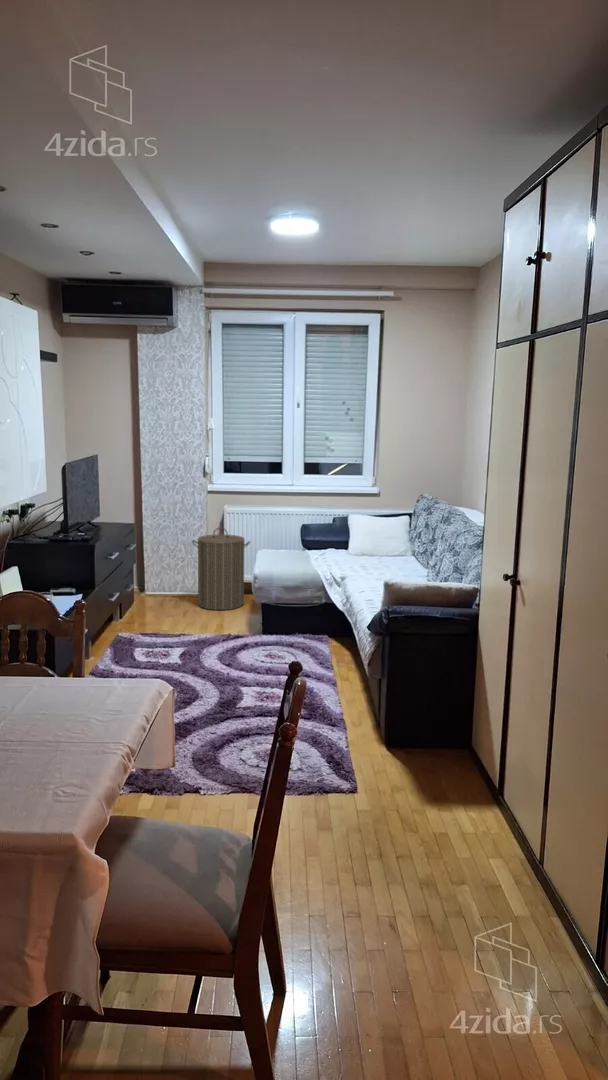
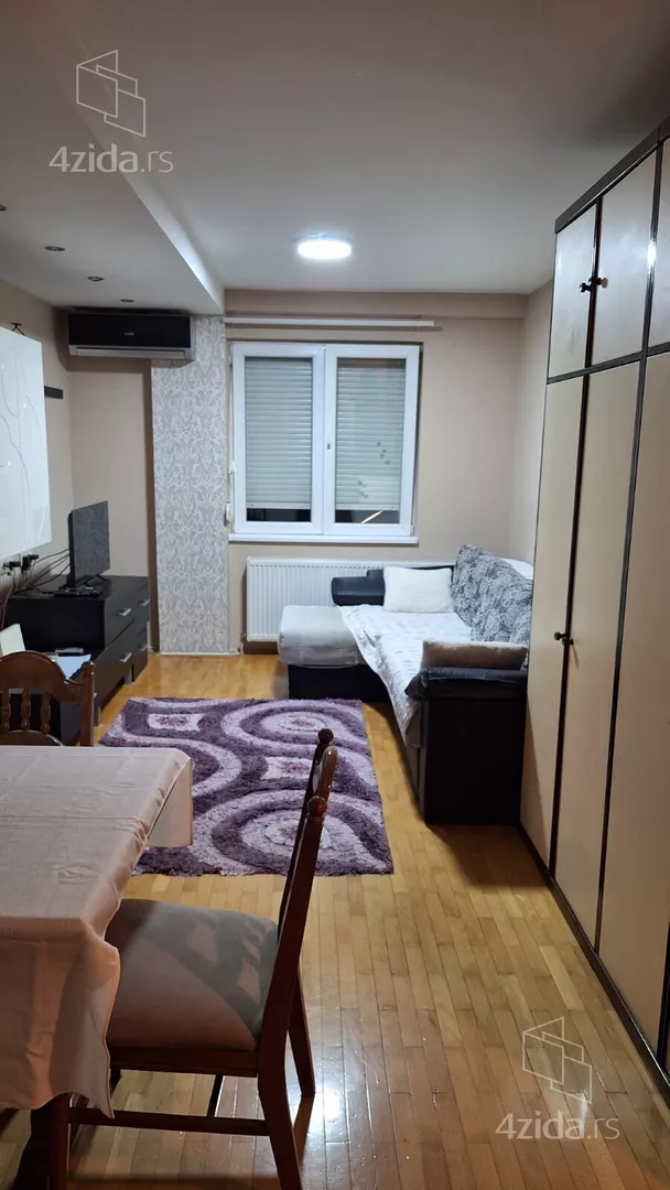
- laundry hamper (221, 566)
